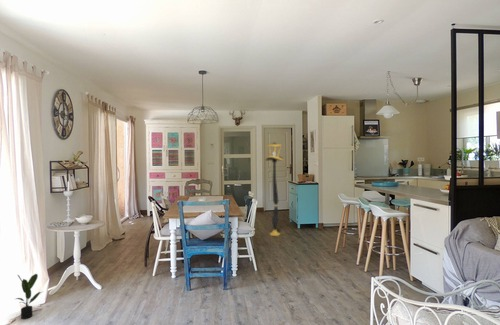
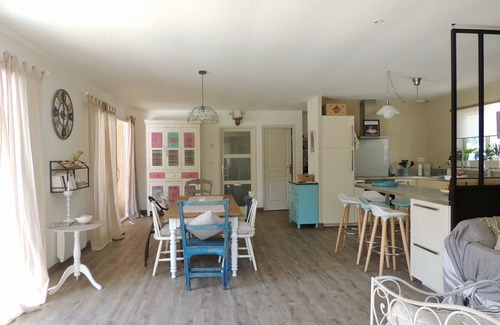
- potted plant (30, 294)
- floor lamp (274, 188)
